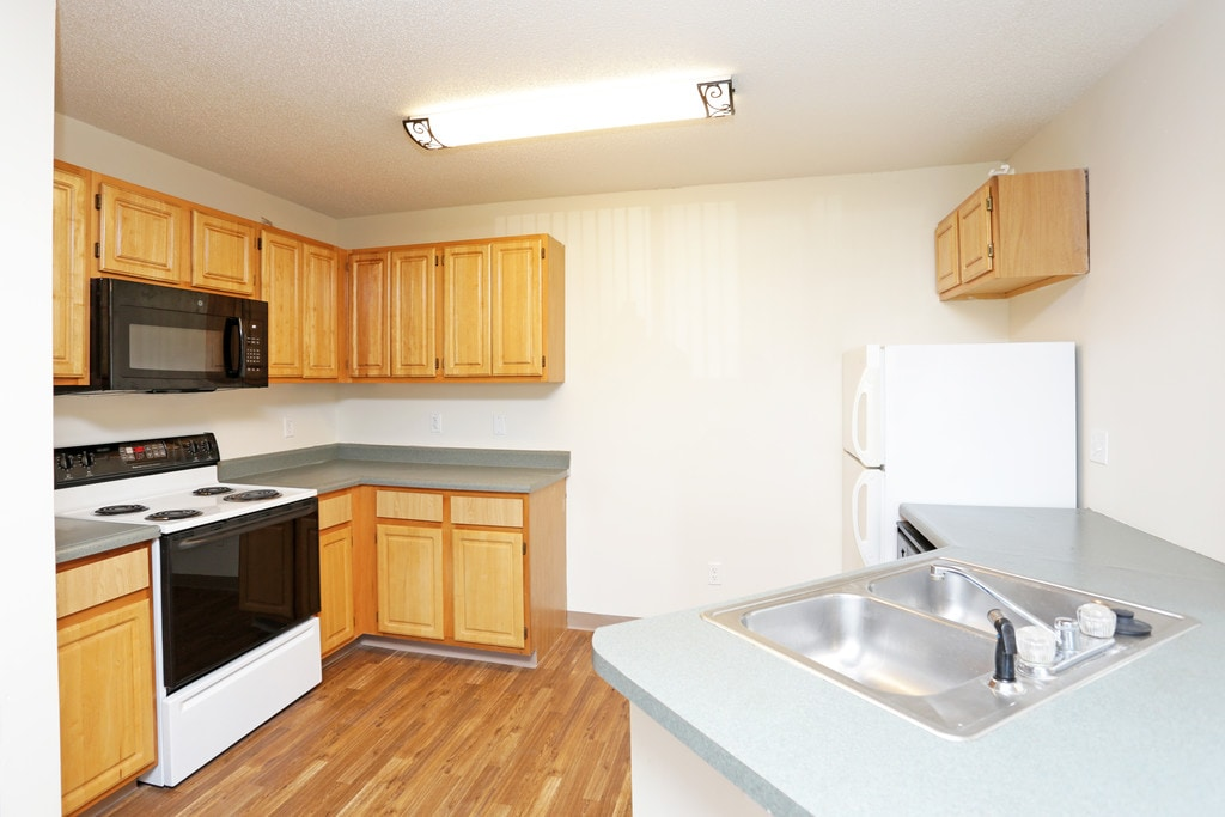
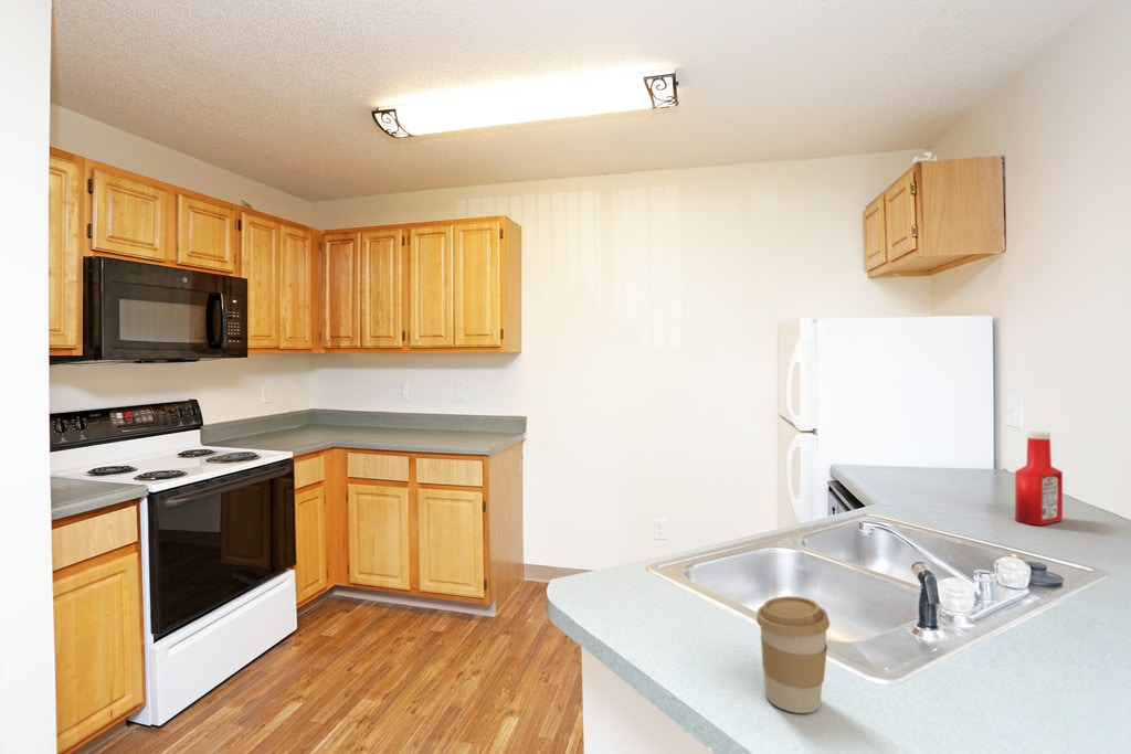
+ coffee cup (792, 650)
+ soap bottle (1038, 476)
